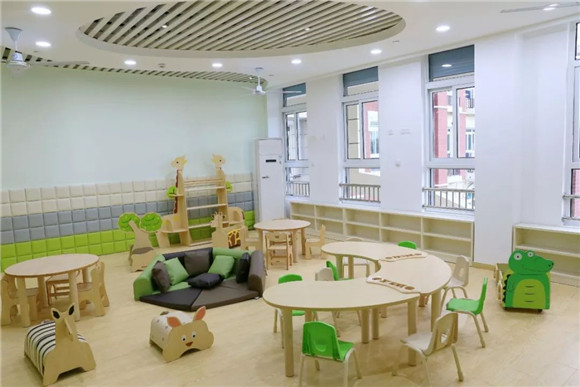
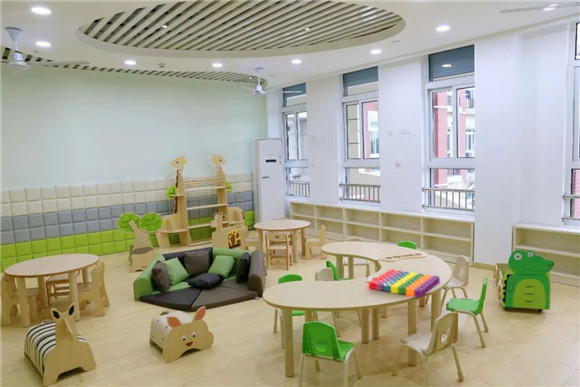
+ toy blocks (404, 282)
